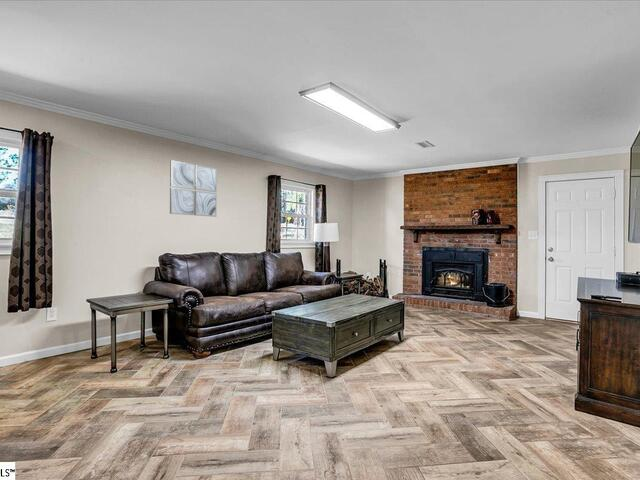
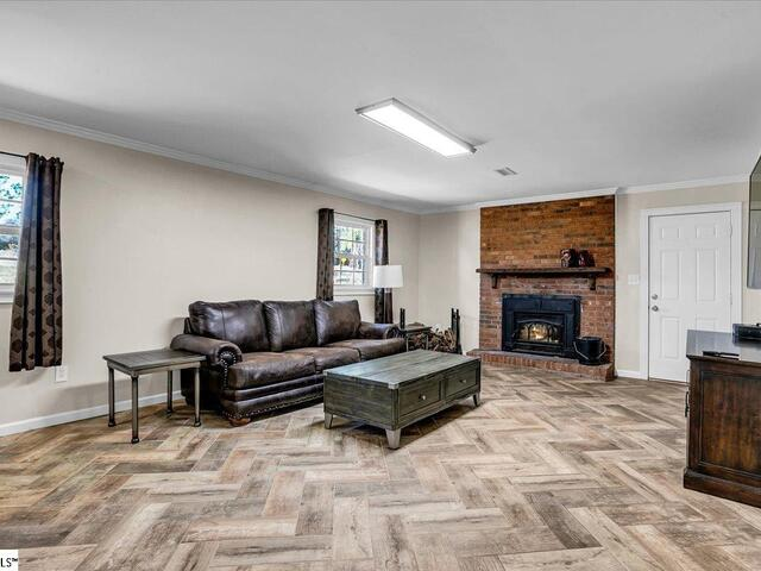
- wall art (195, 189)
